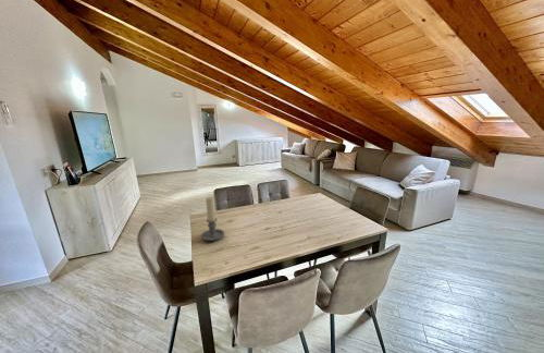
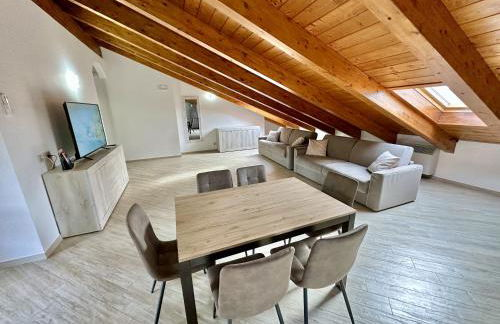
- candle holder (211, 216)
